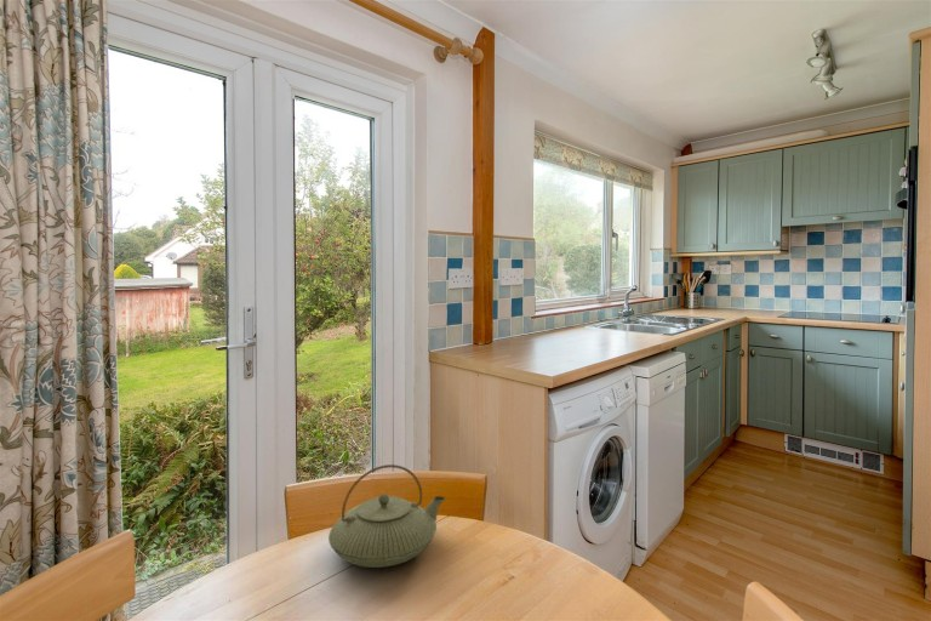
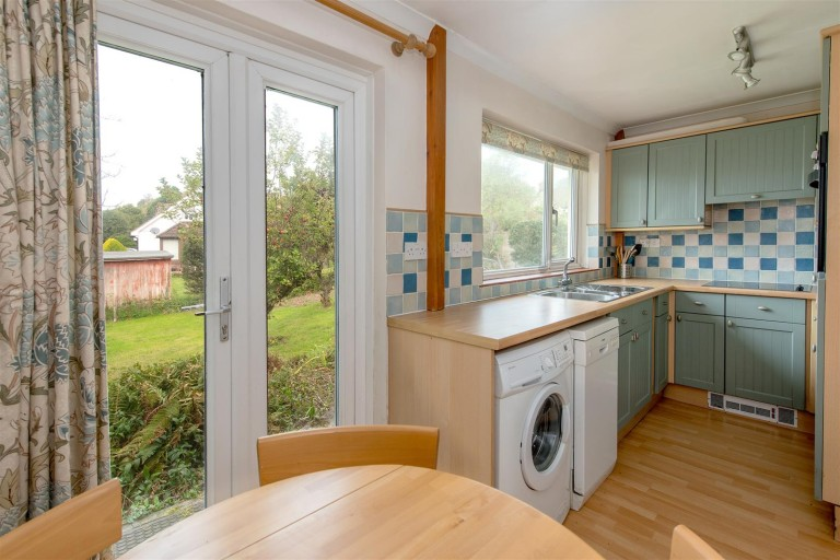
- teapot (390, 505)
